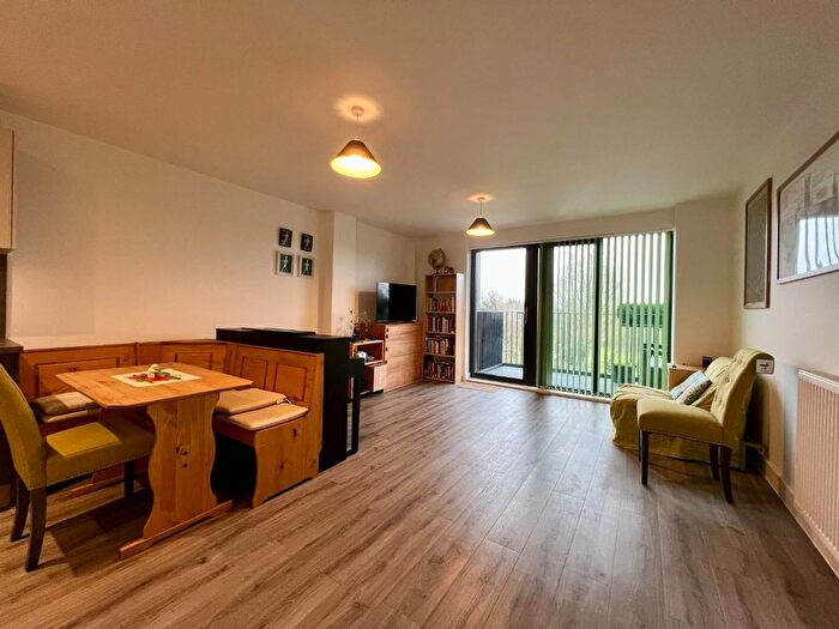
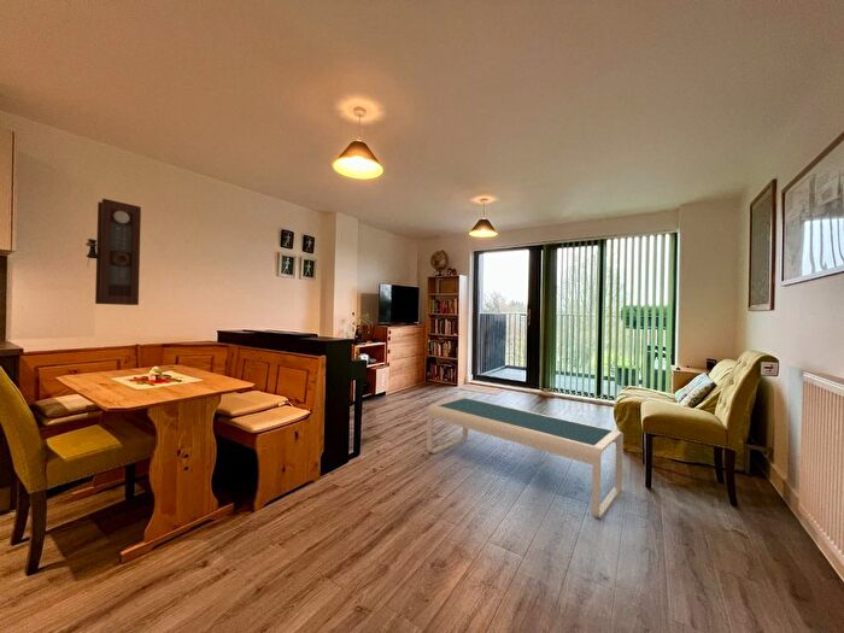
+ pendulum clock (112, 253)
+ coffee table (514, 441)
